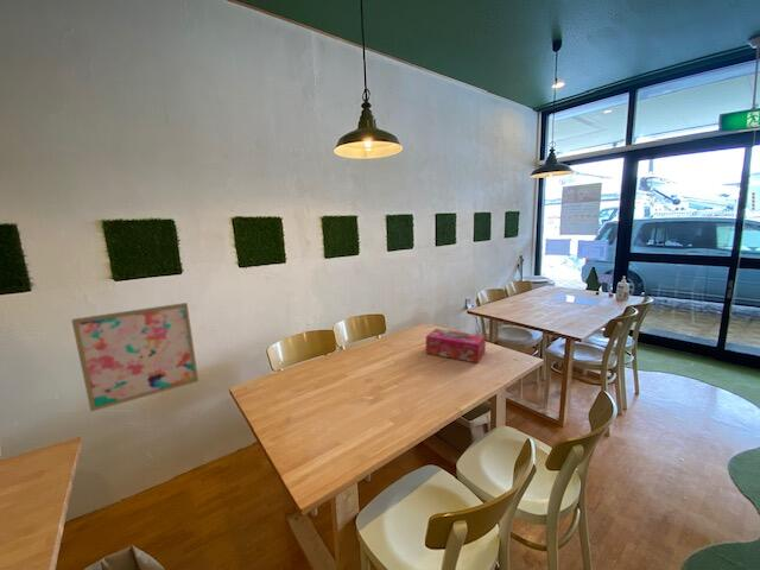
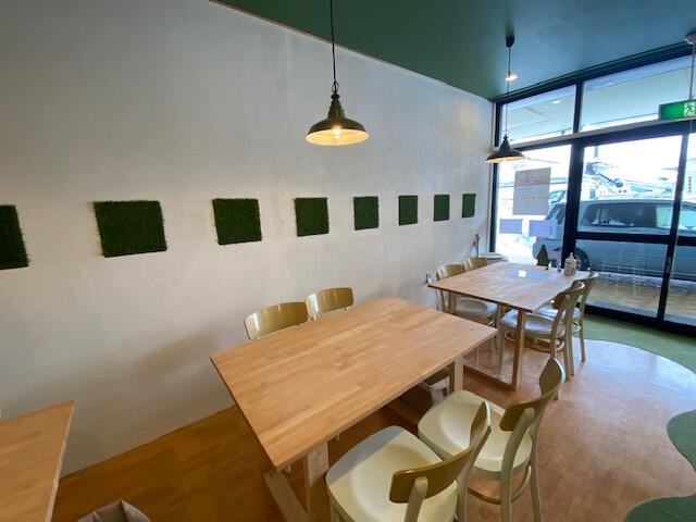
- tissue box (455, 344)
- wall art (141, 353)
